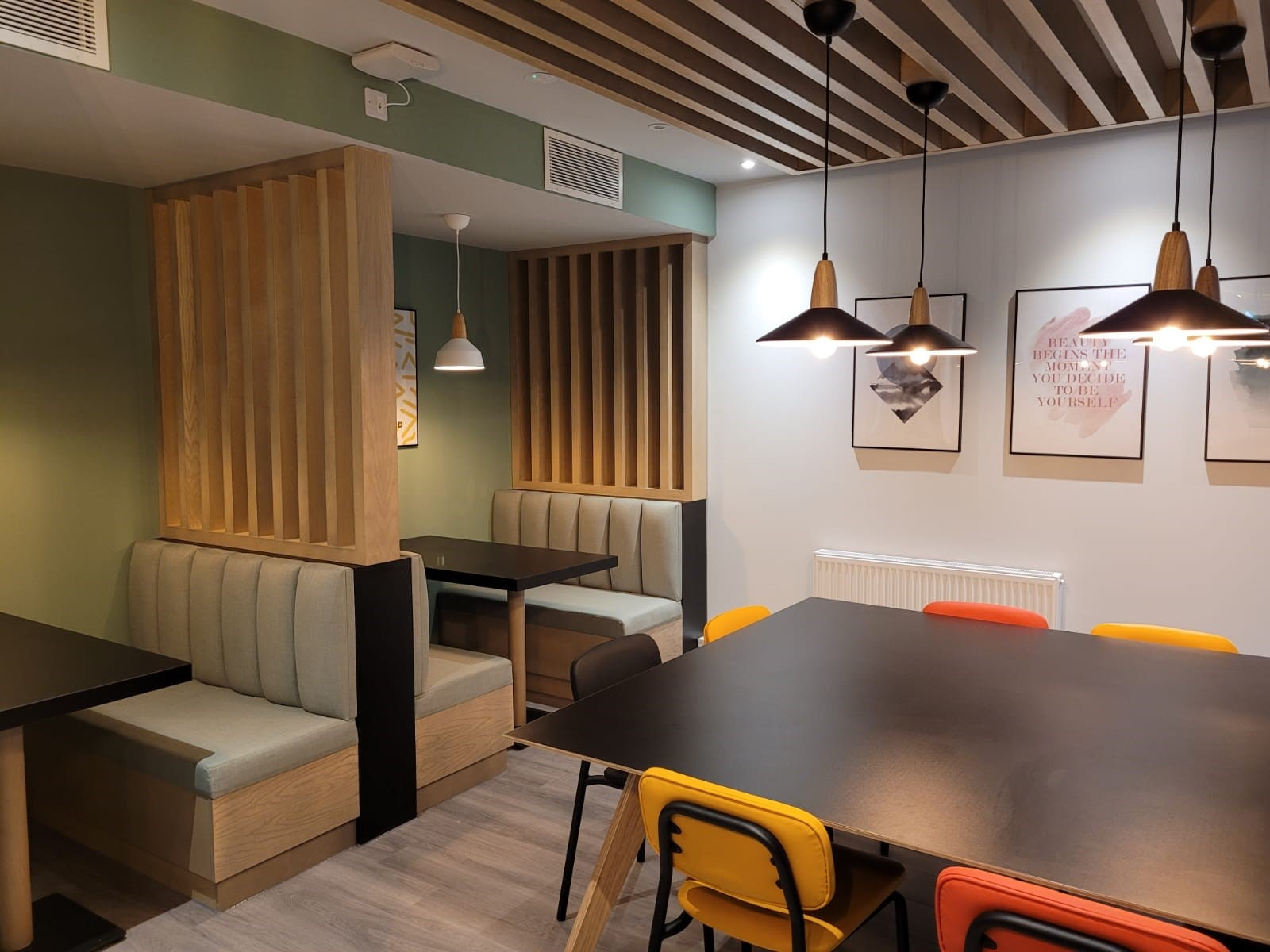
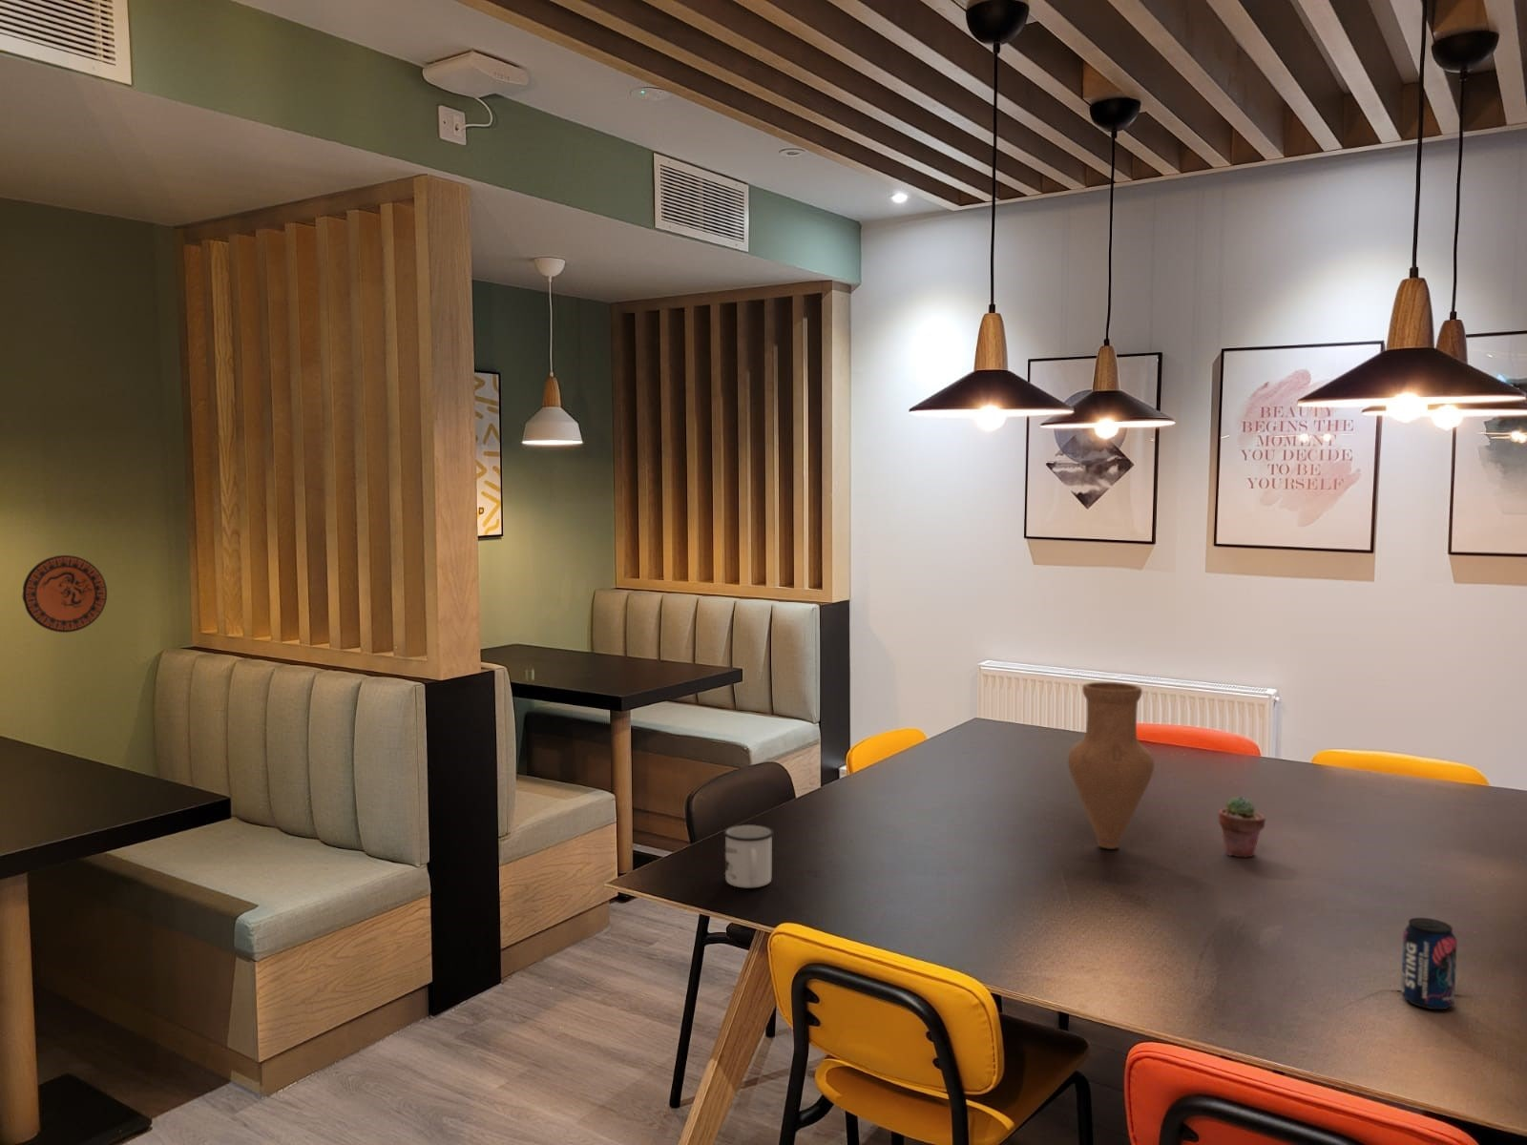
+ beverage can (1428, 962)
+ mug (749, 858)
+ decorative plate (65, 593)
+ potted succulent (1241, 824)
+ vase (1110, 766)
